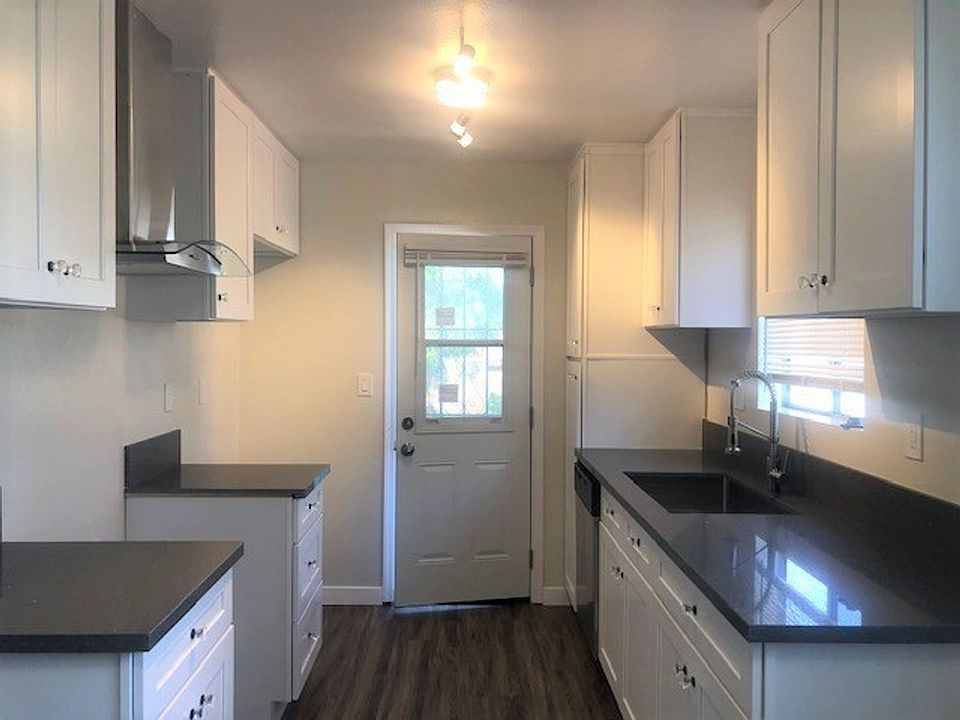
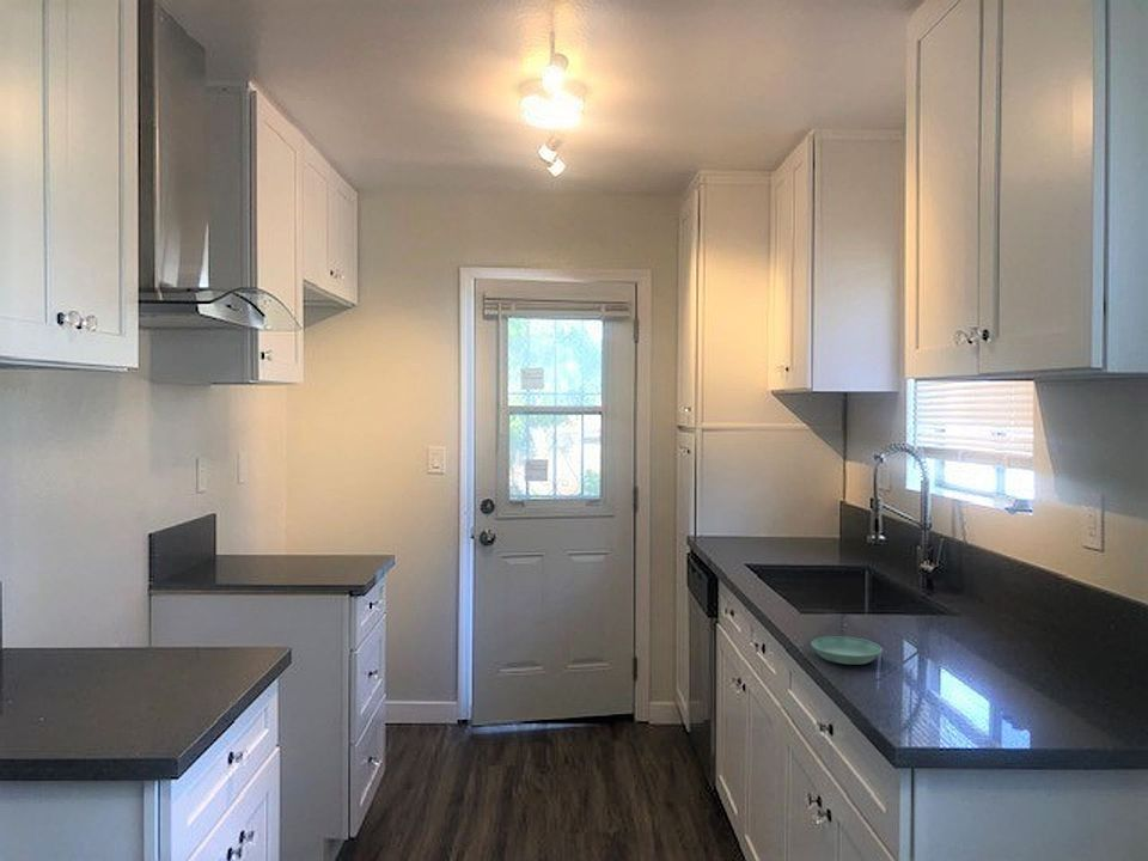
+ saucer (845, 651)
